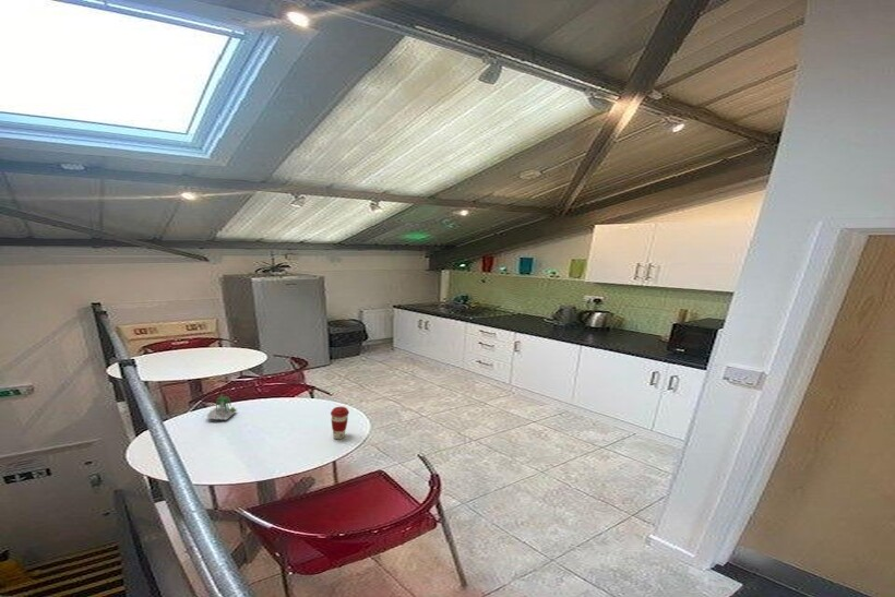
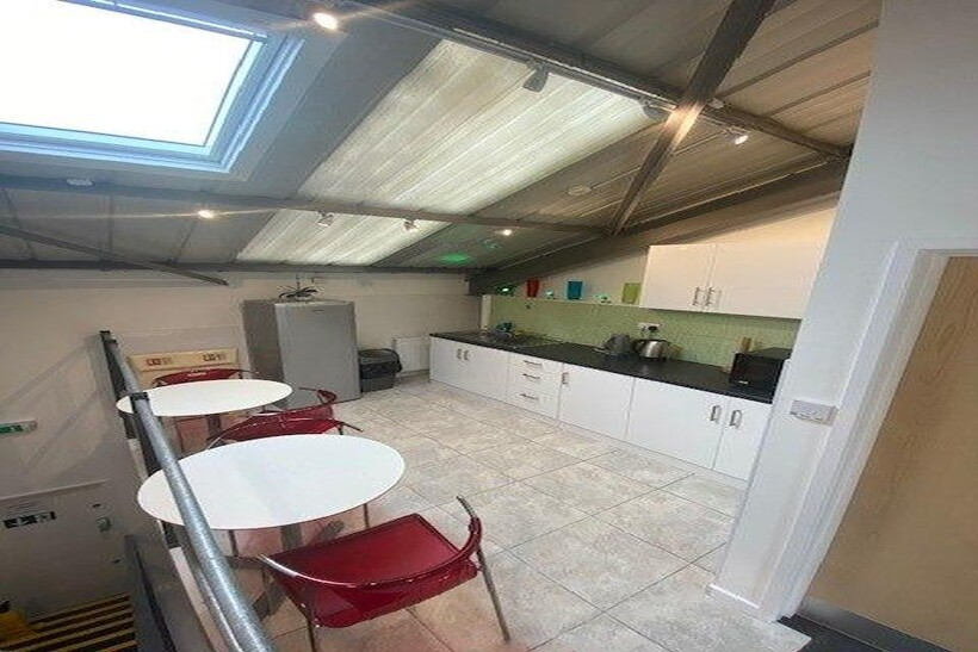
- coffee cup (338, 422)
- flower (220, 406)
